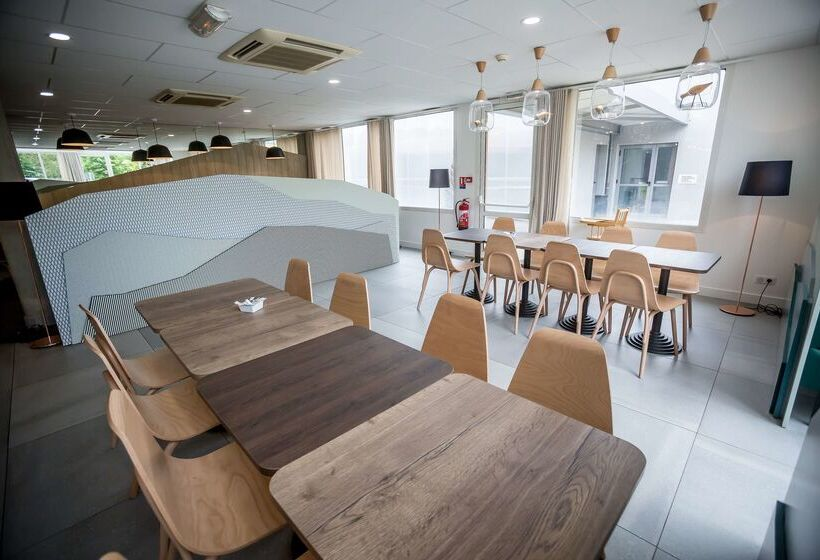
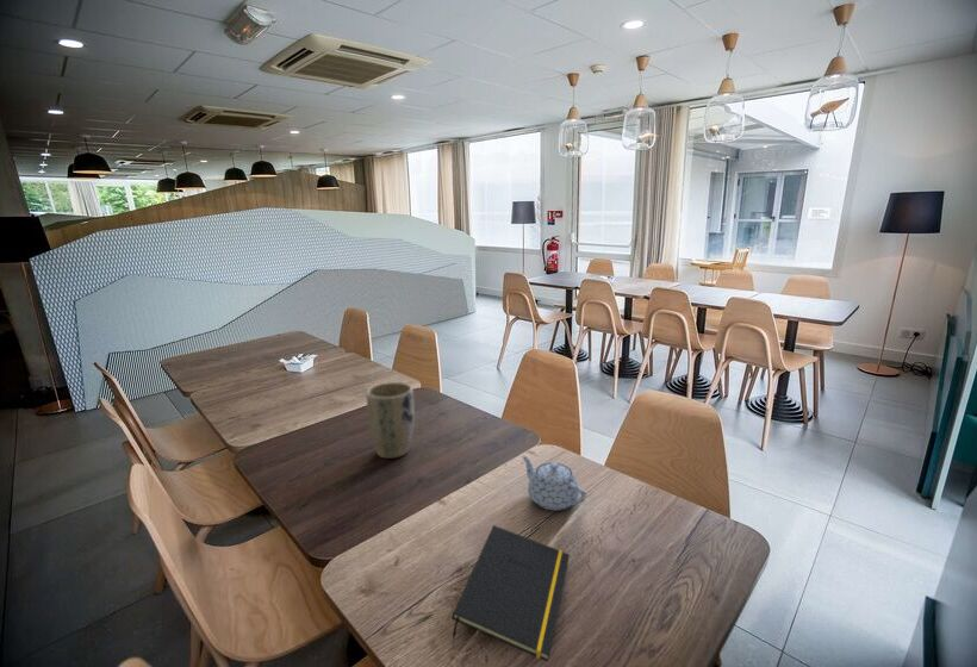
+ teapot (550, 481)
+ notepad (516, 582)
+ plant pot (391, 420)
